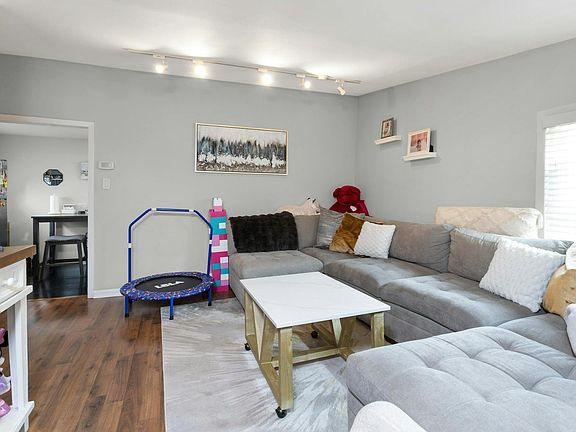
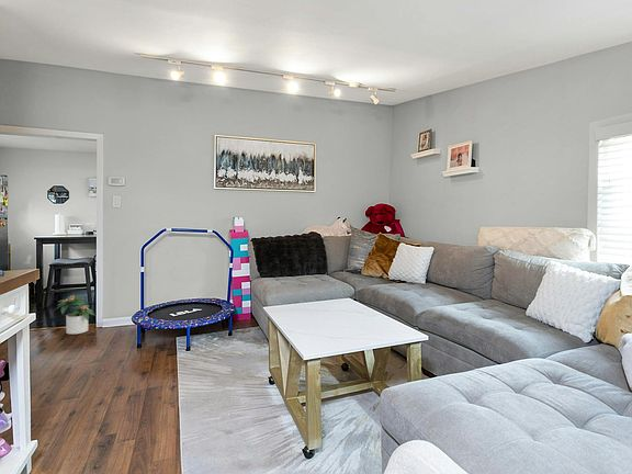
+ potted plant (74, 314)
